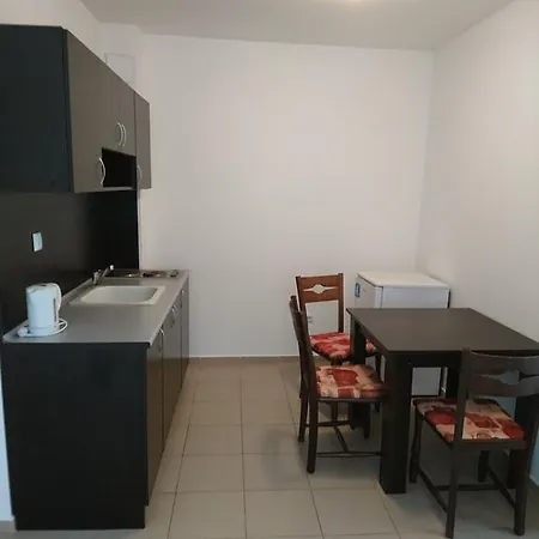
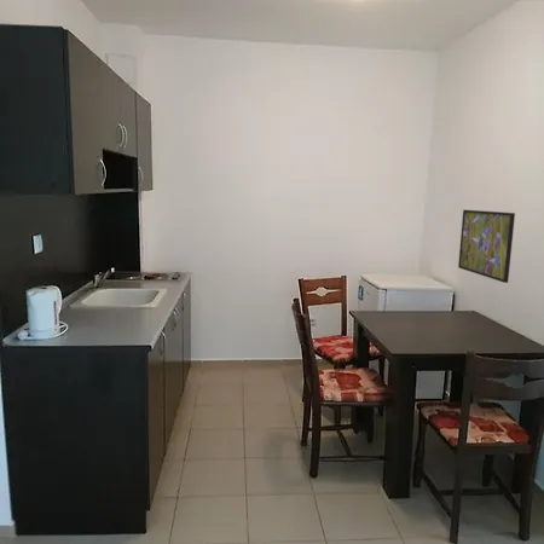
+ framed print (484, 243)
